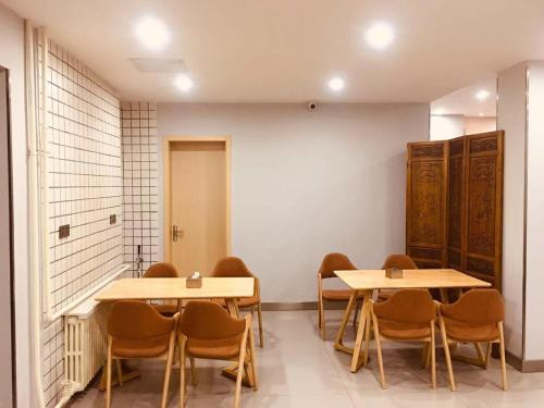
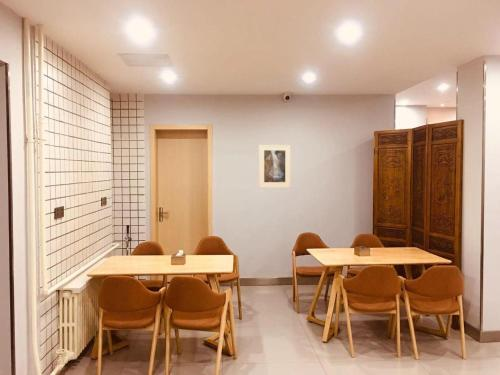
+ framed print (274, 166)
